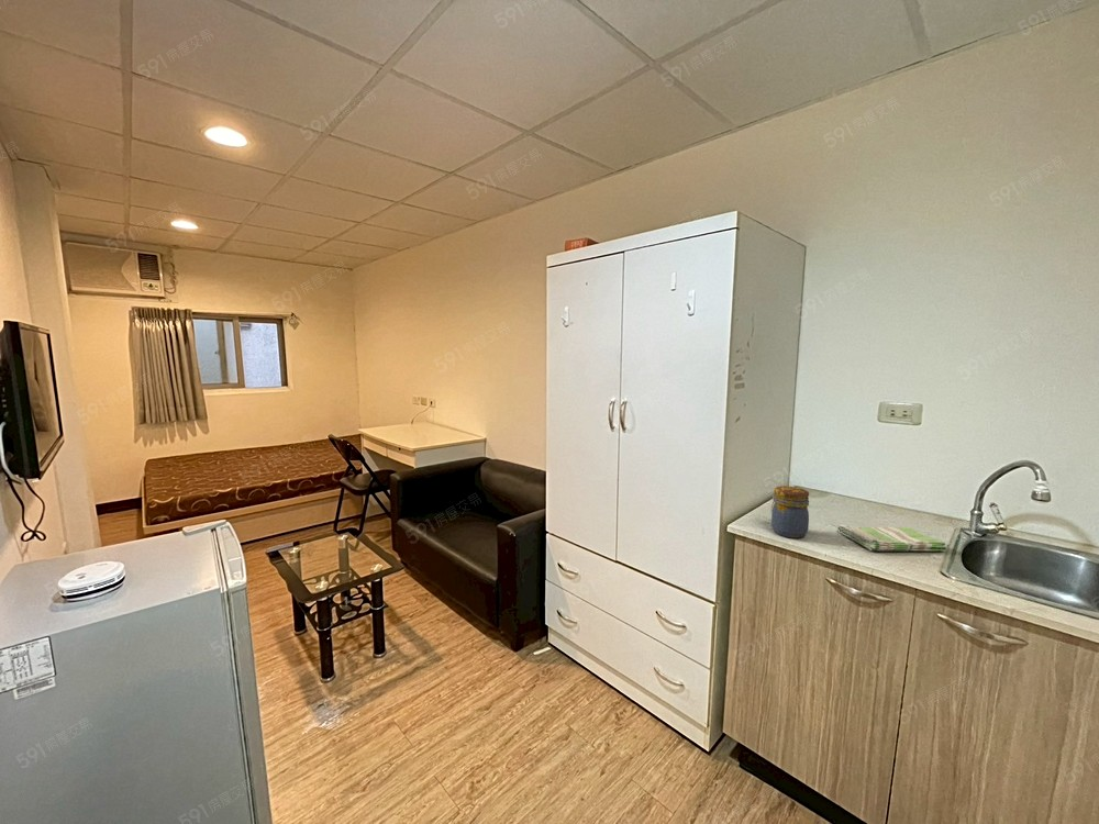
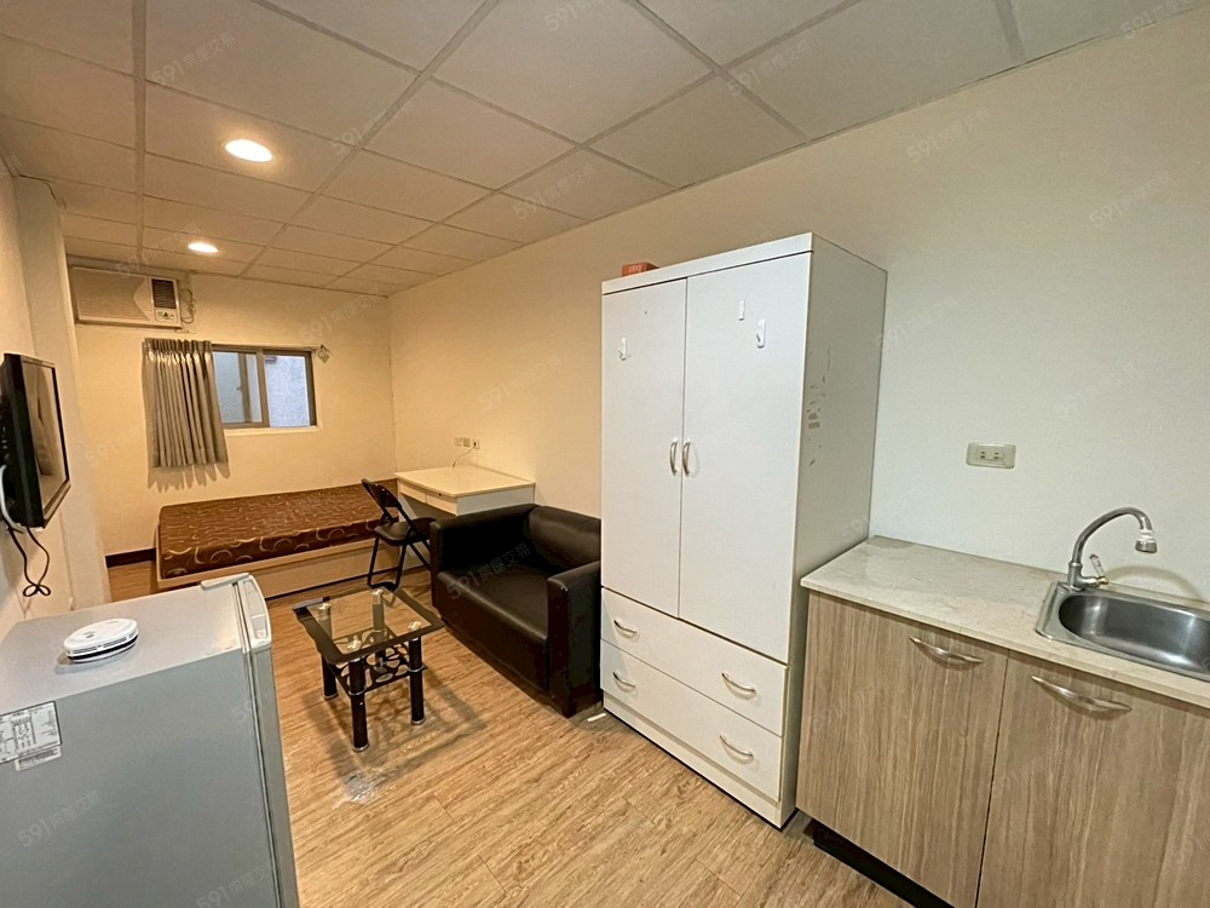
- dish towel (889, 535)
- jar (788, 510)
